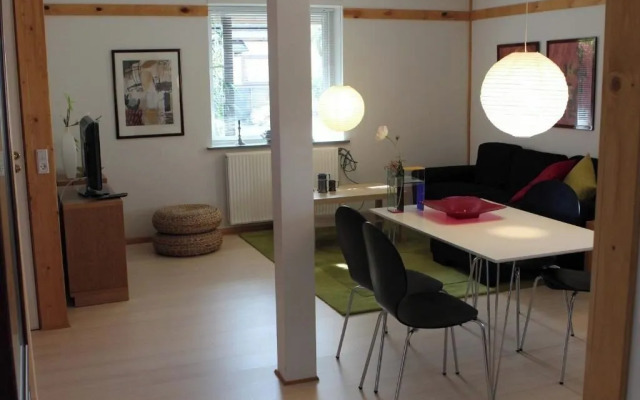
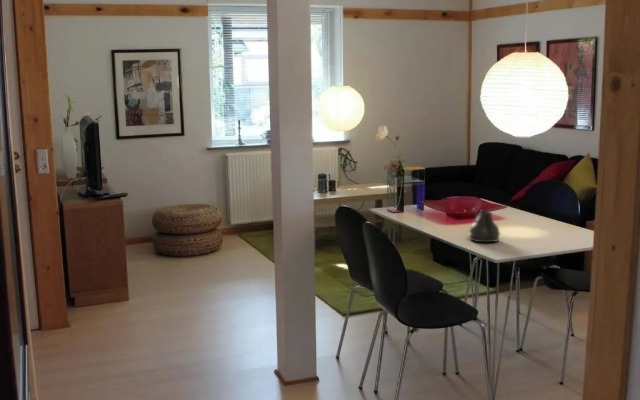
+ teapot (482, 224)
